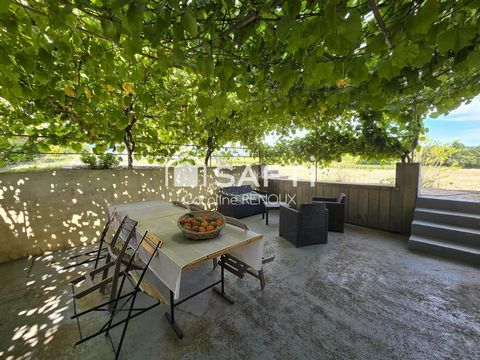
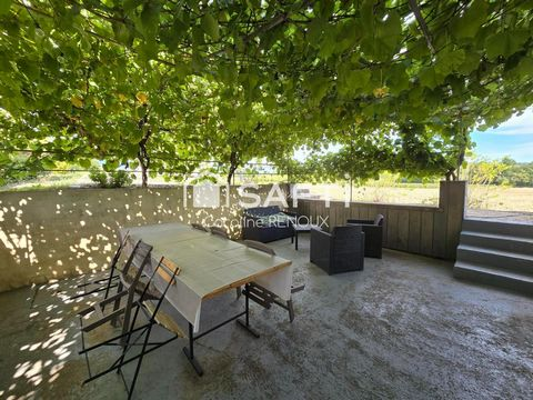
- fruit basket (202, 224)
